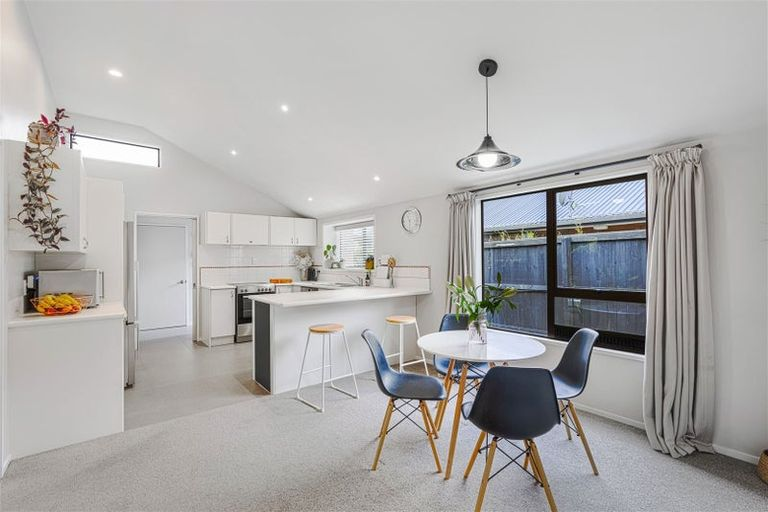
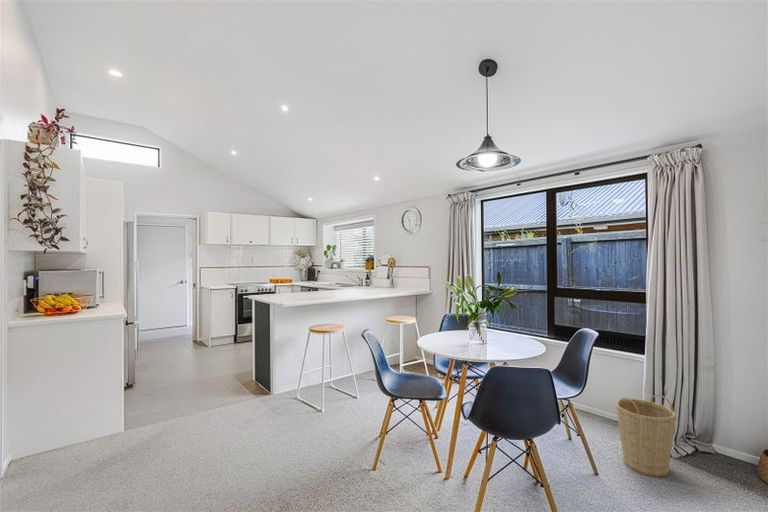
+ basket (645, 431)
